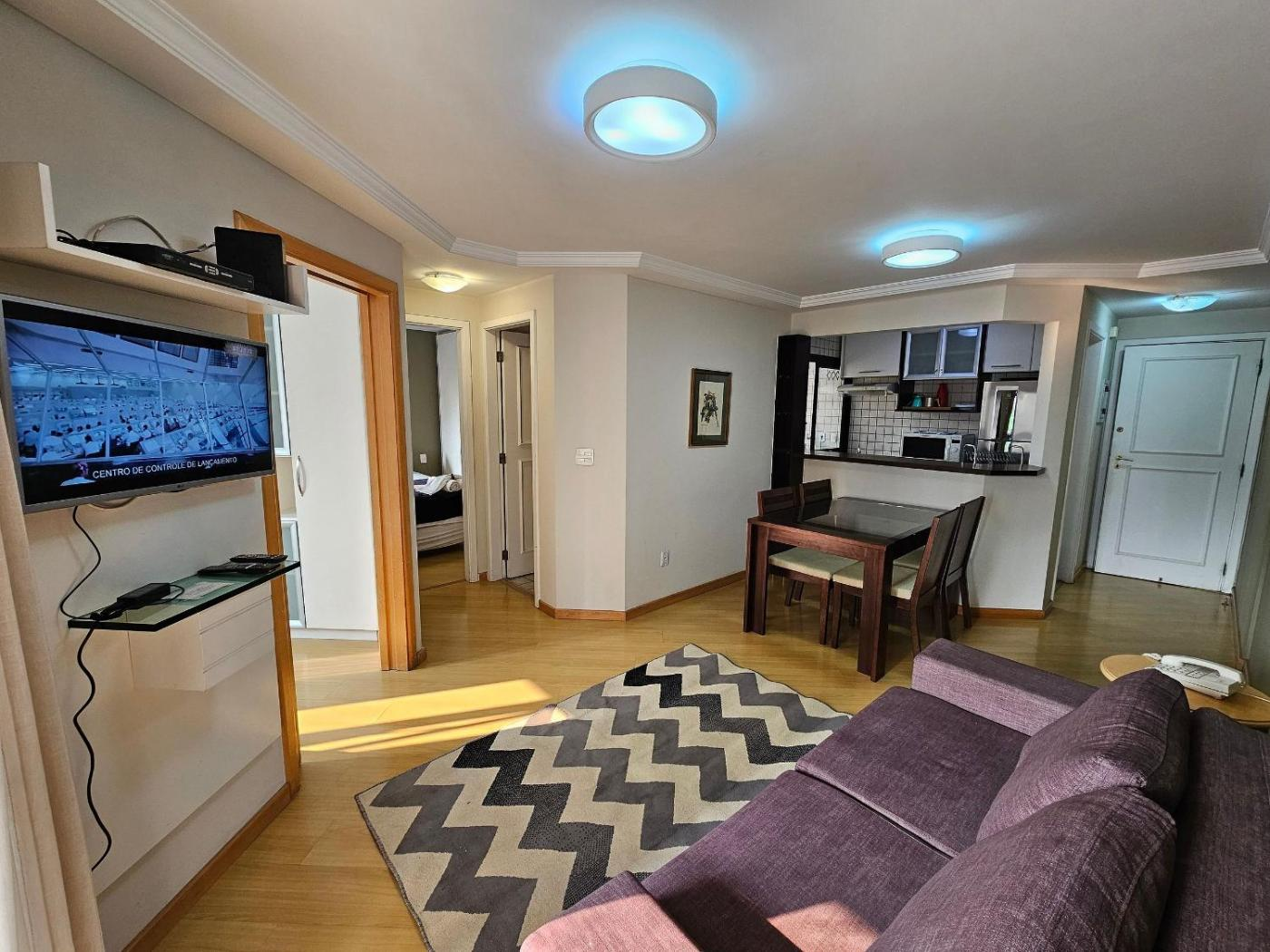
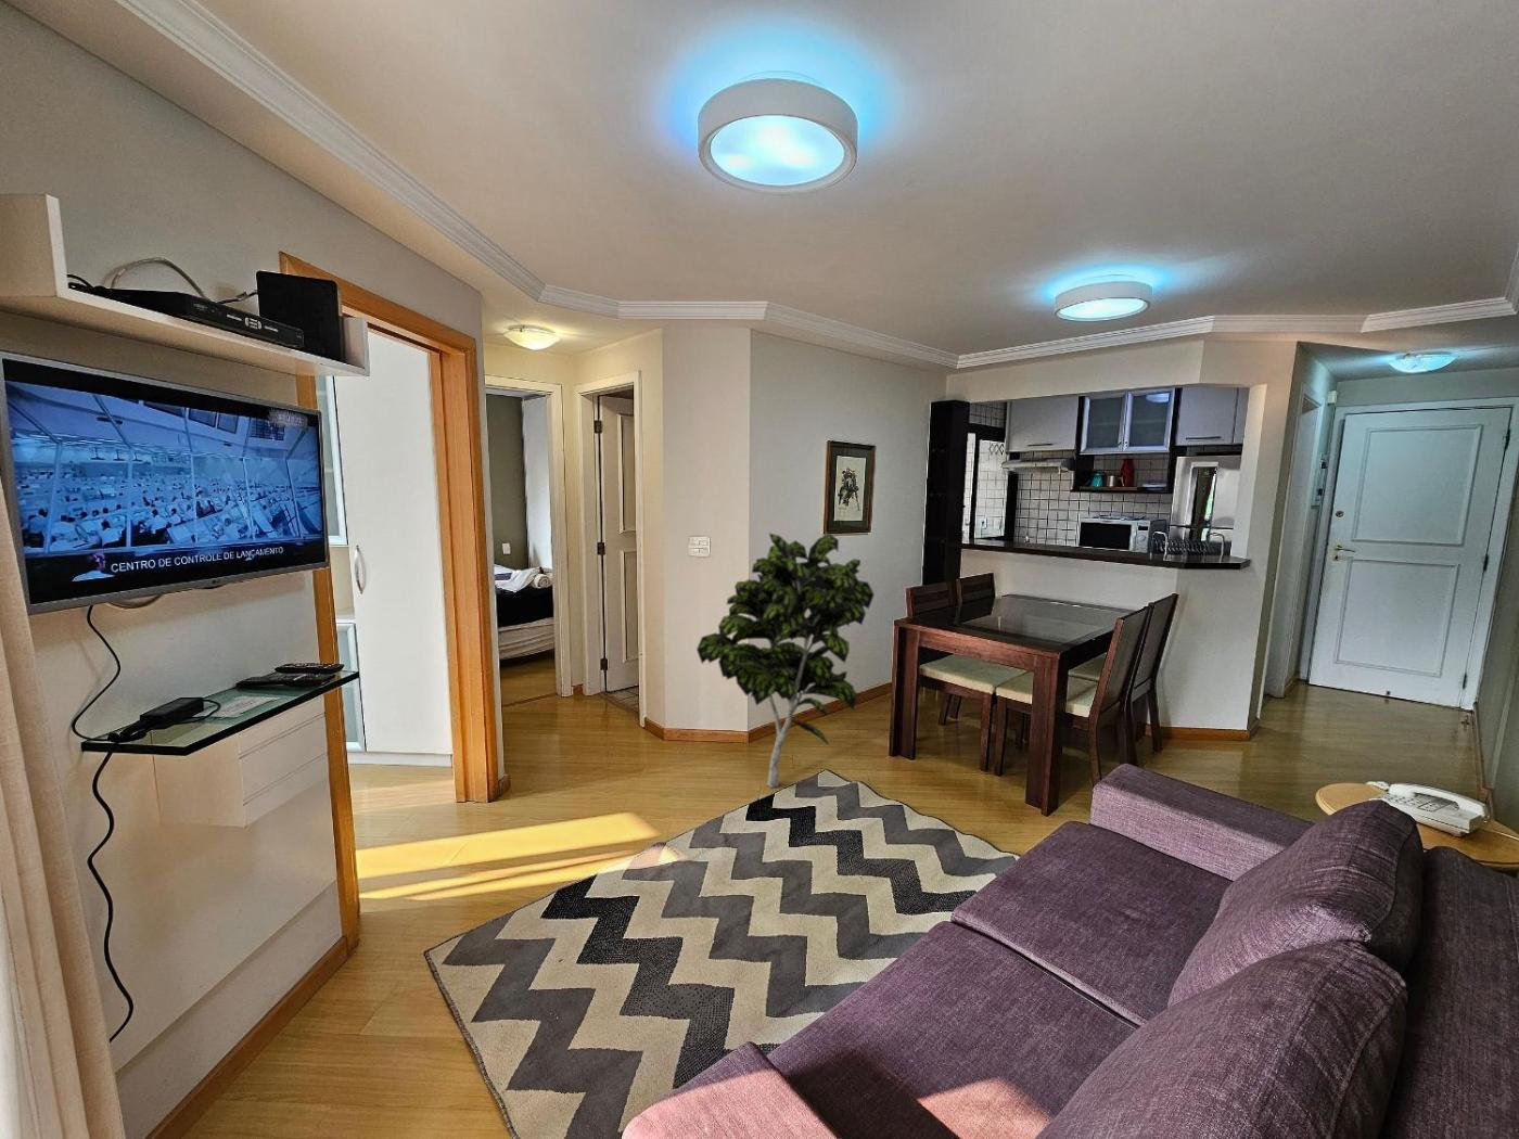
+ indoor plant (780, 657)
